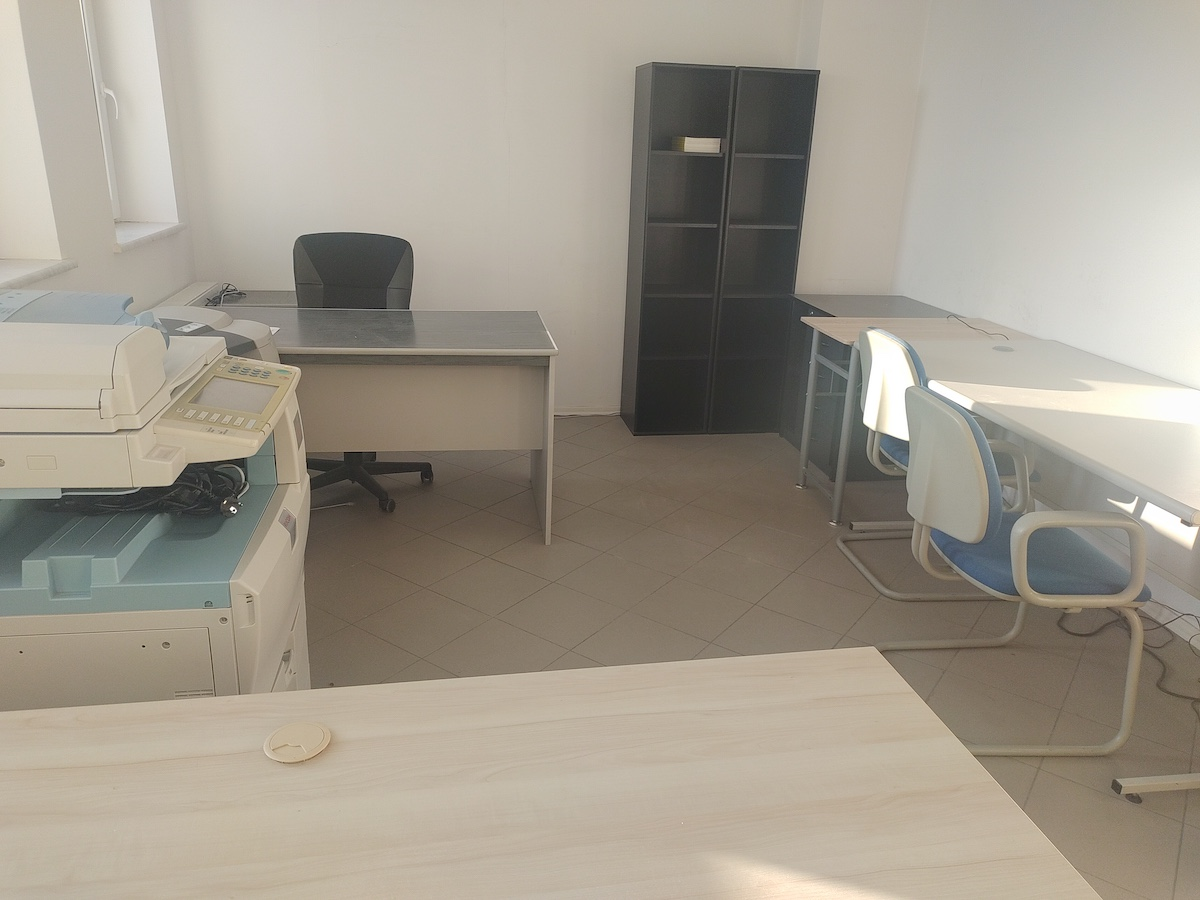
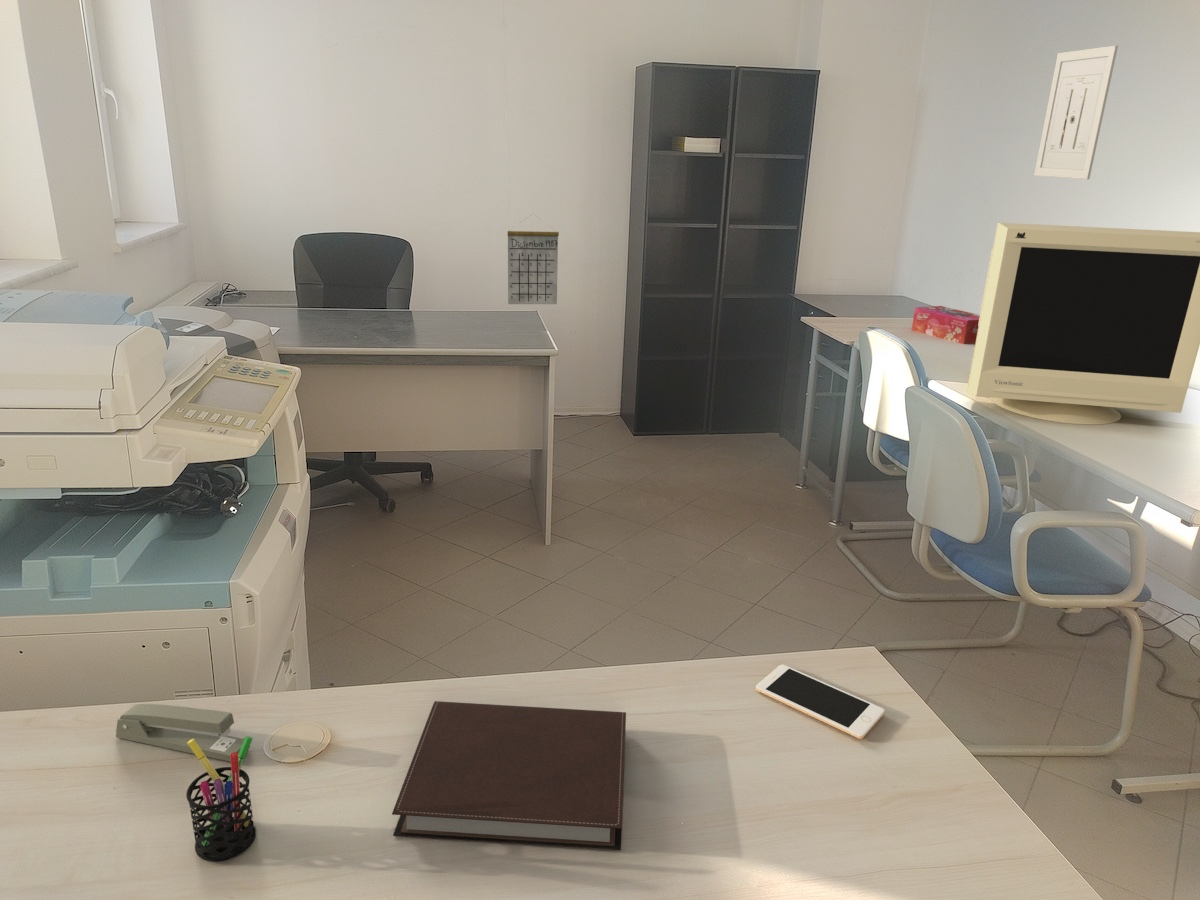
+ stapler (180, 725)
+ tissue box (951, 324)
+ cell phone (818, 699)
+ calendar (533, 259)
+ wall art (1073, 115)
+ pen holder (227, 790)
+ monitor (1066, 314)
+ notebook (519, 767)
